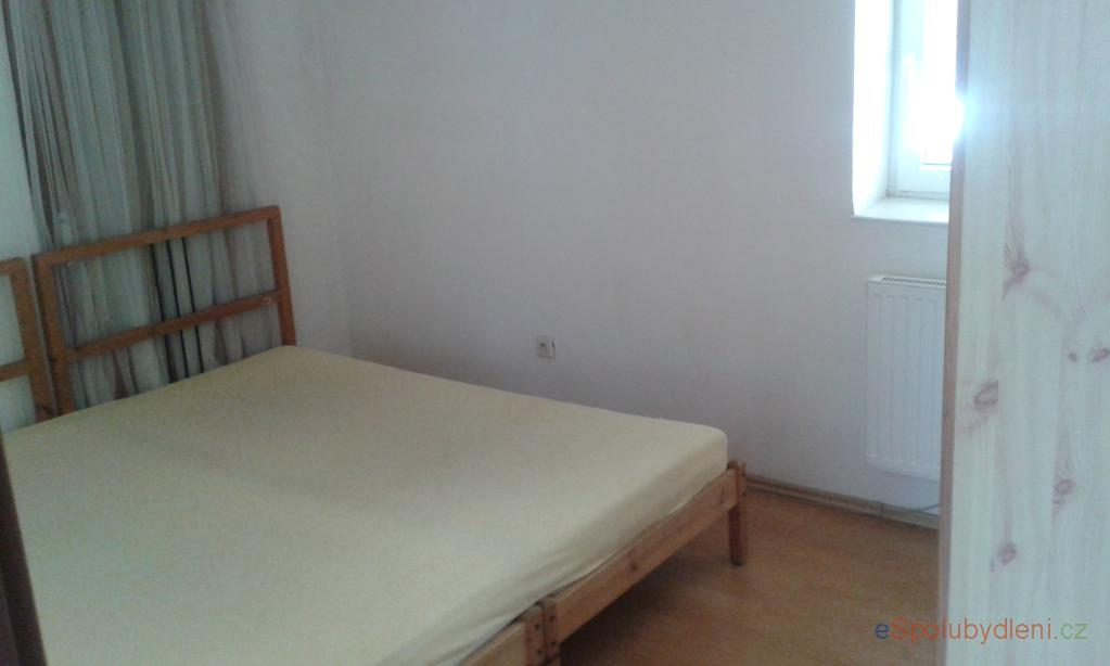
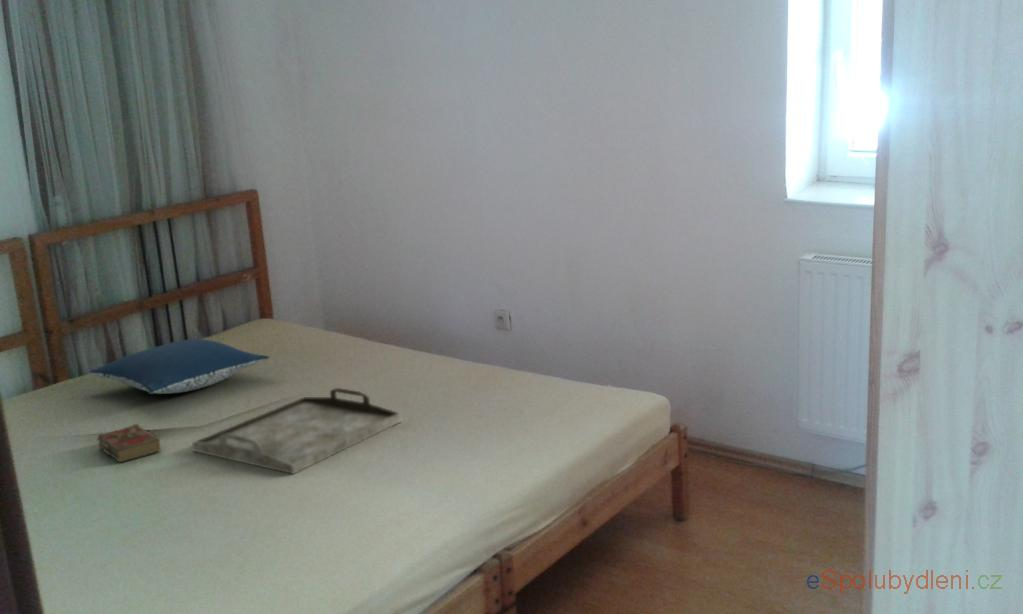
+ book (127, 442)
+ pillow (178, 365)
+ serving tray (298, 423)
